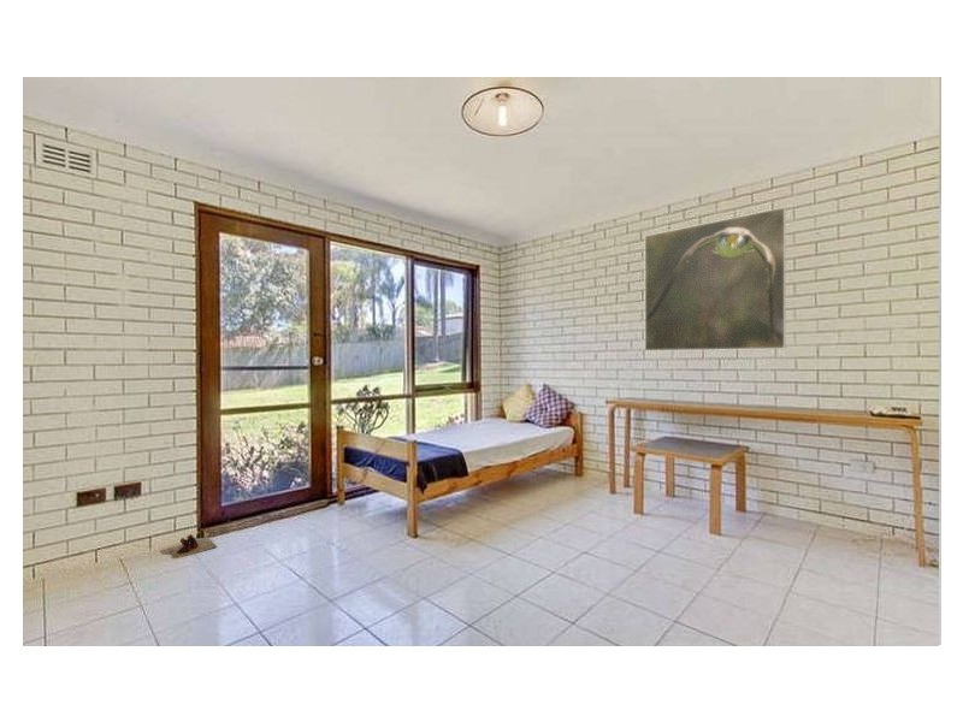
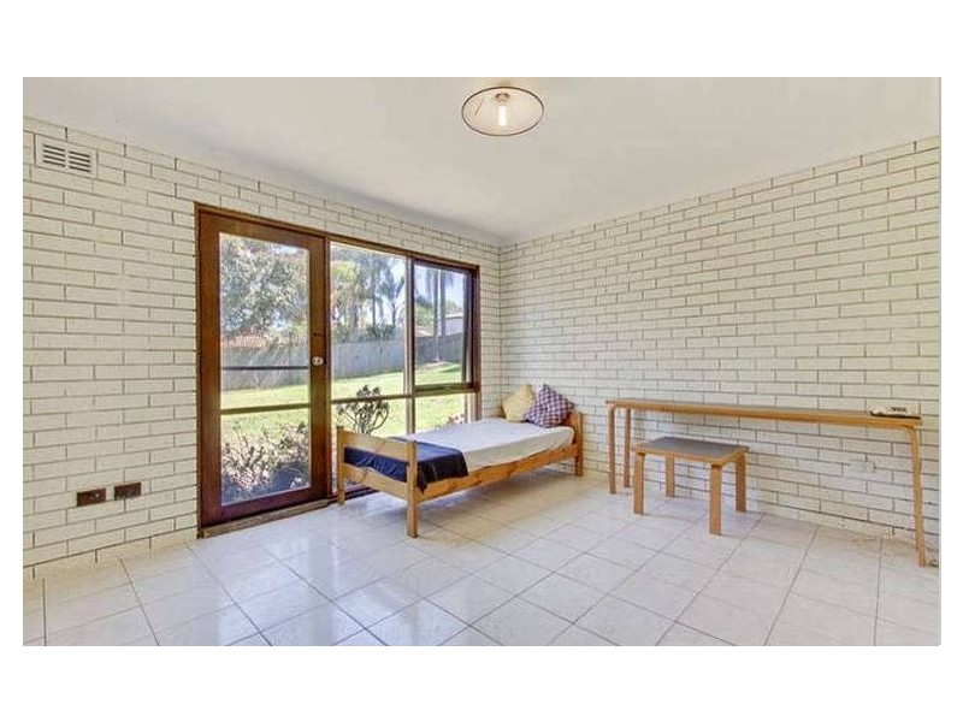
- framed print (708, 286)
- slippers (188, 542)
